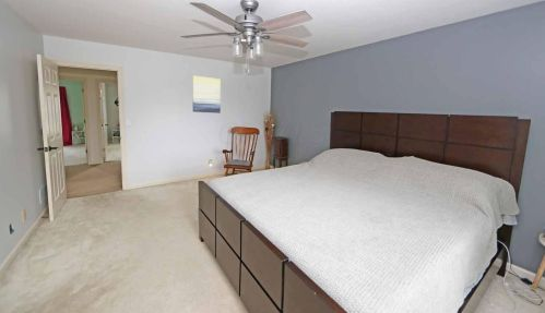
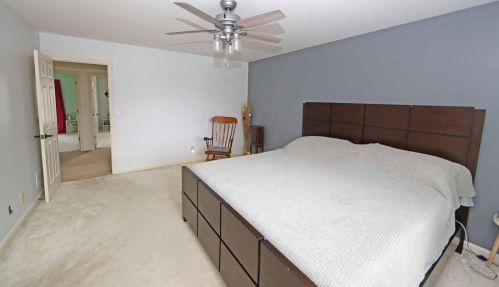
- wall art (206, 95)
